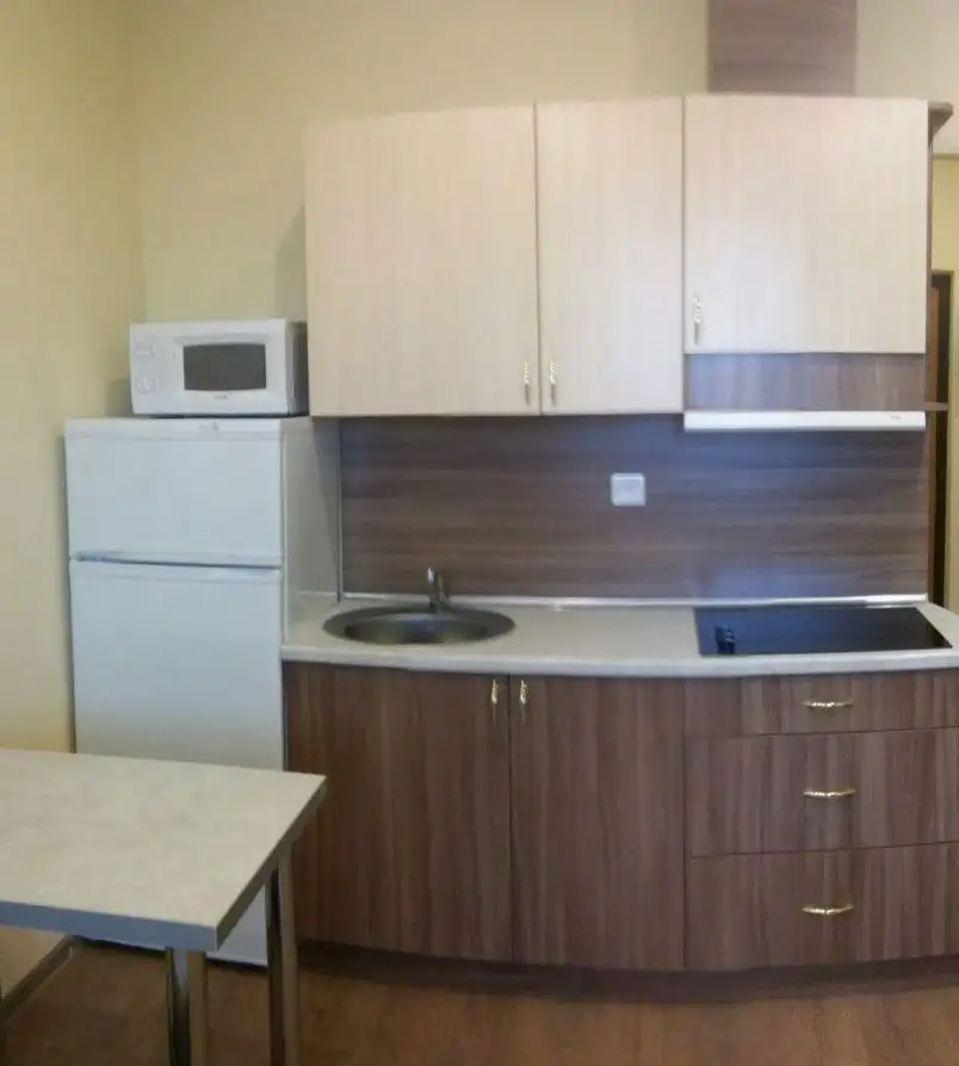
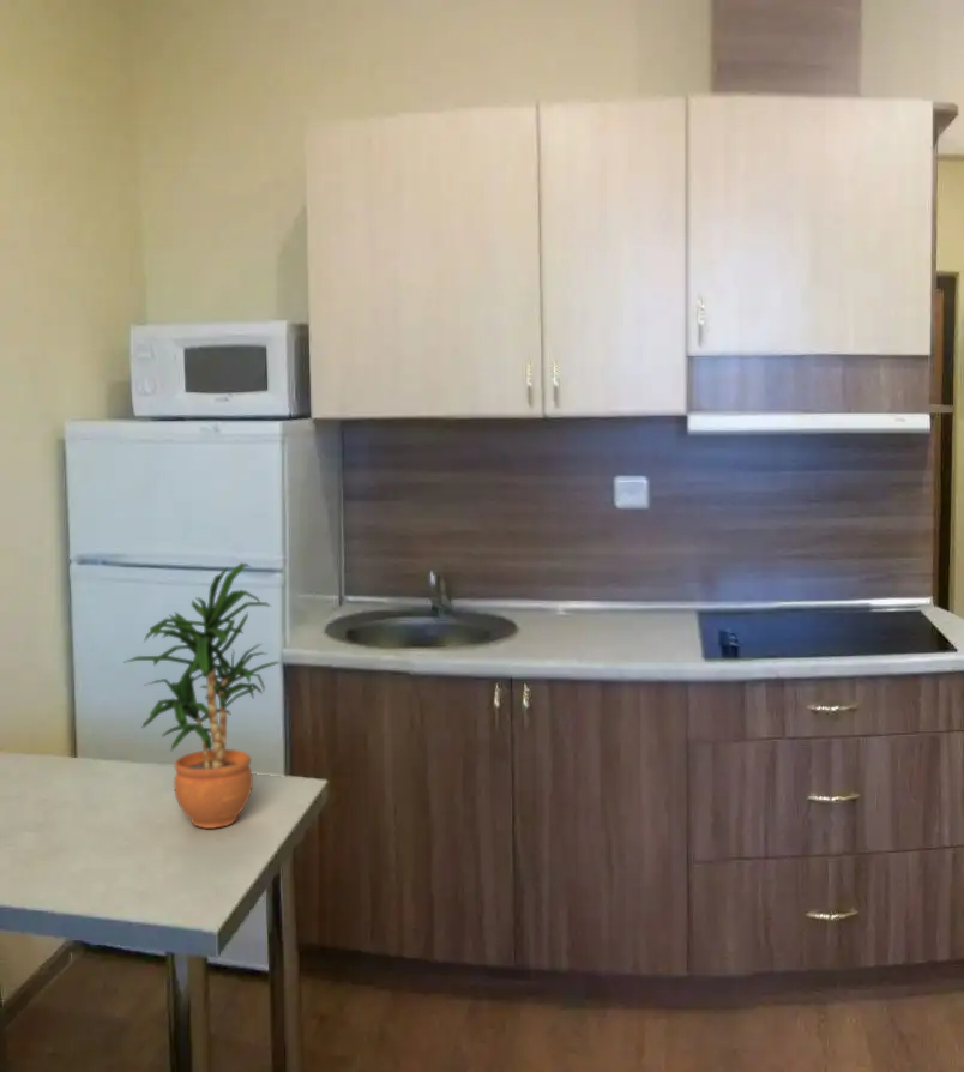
+ potted plant (205, 698)
